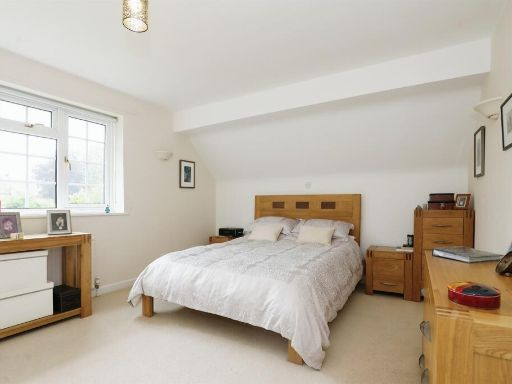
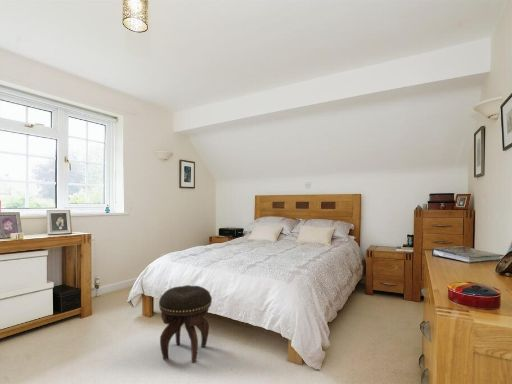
+ footstool (185, 321)
